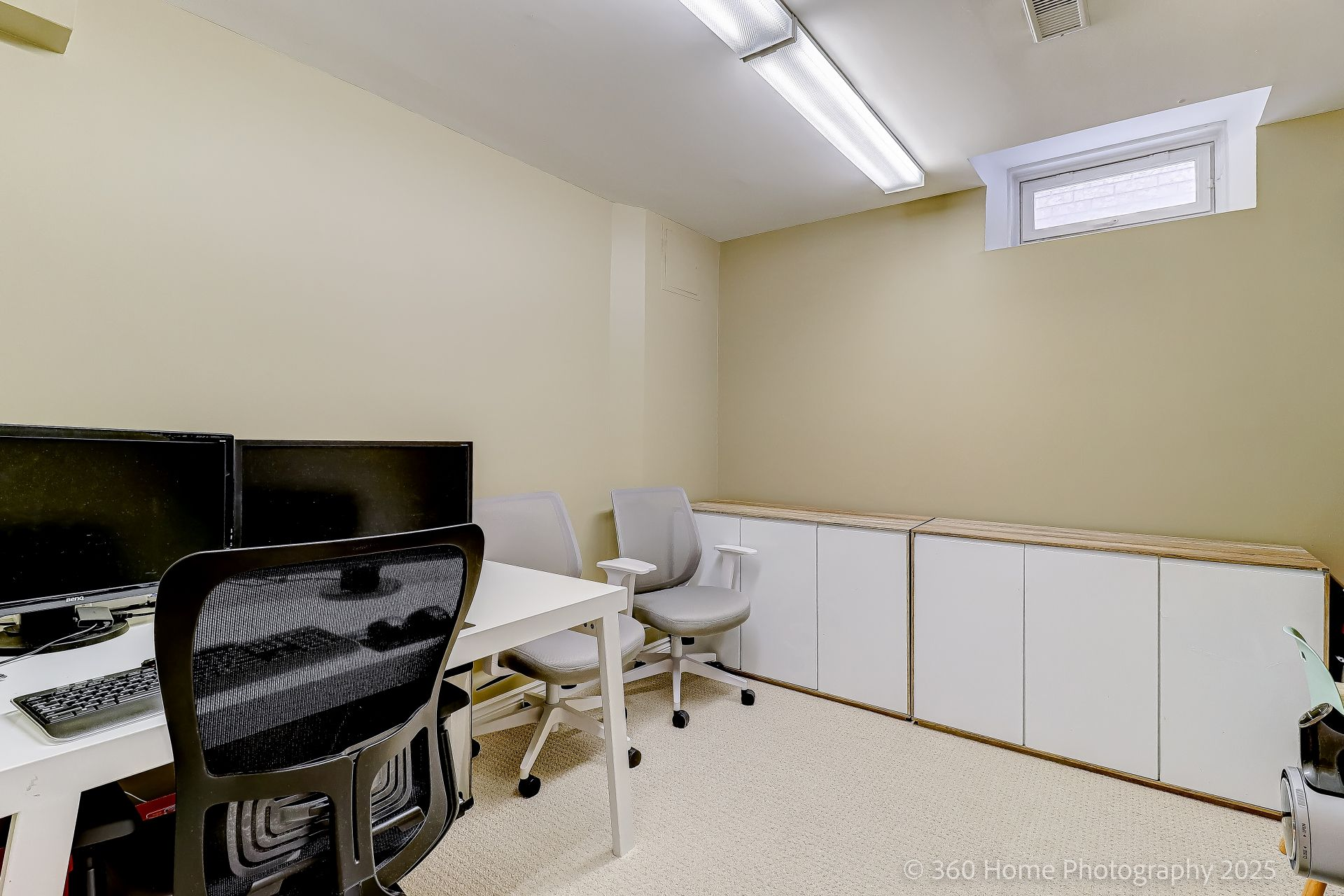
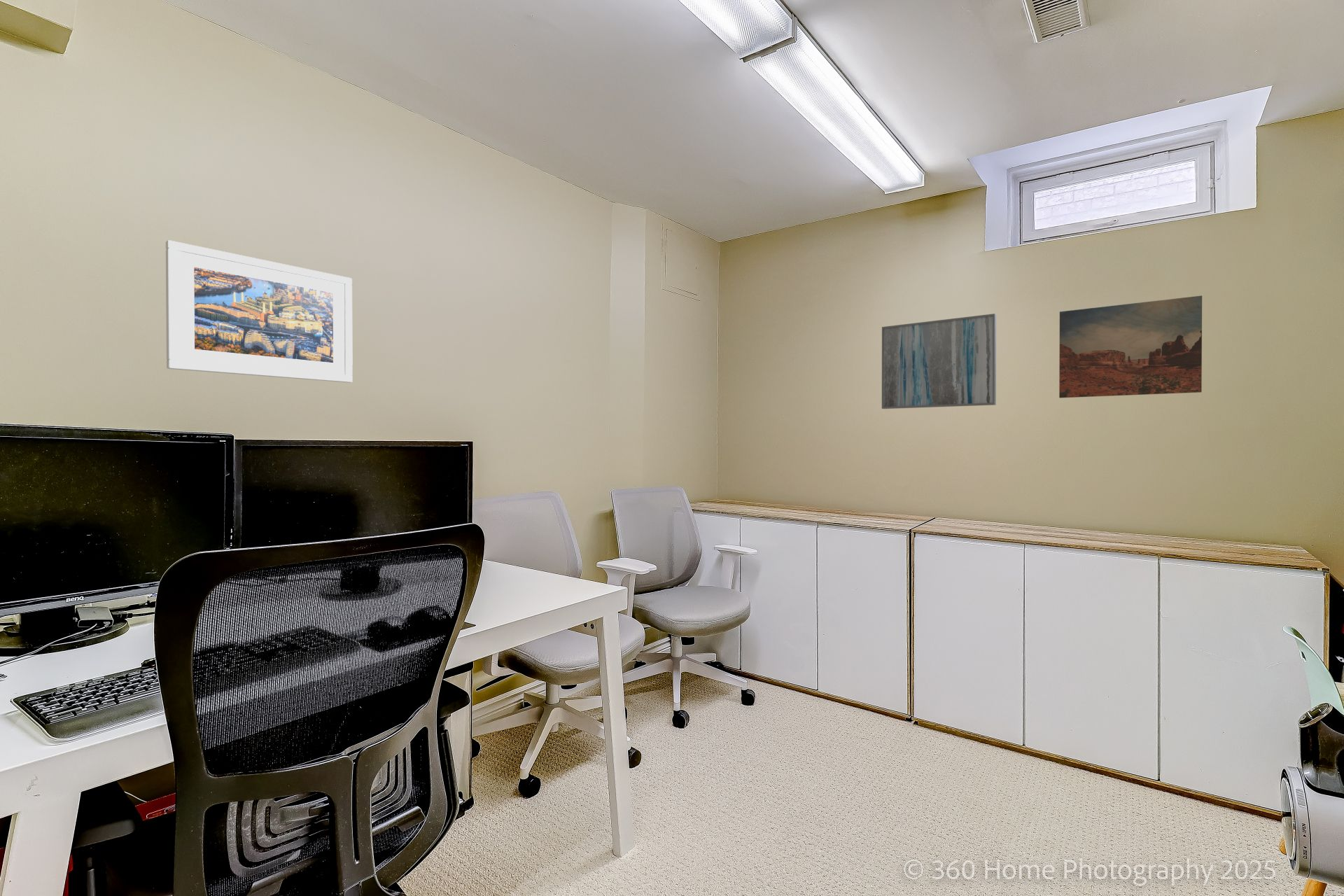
+ wall art (1126, 349)
+ wall art (936, 364)
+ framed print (268, 318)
